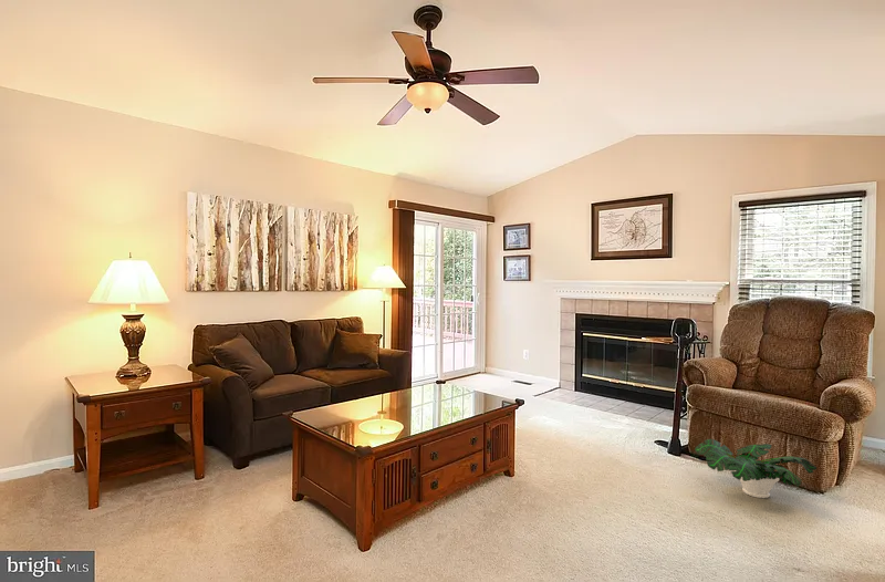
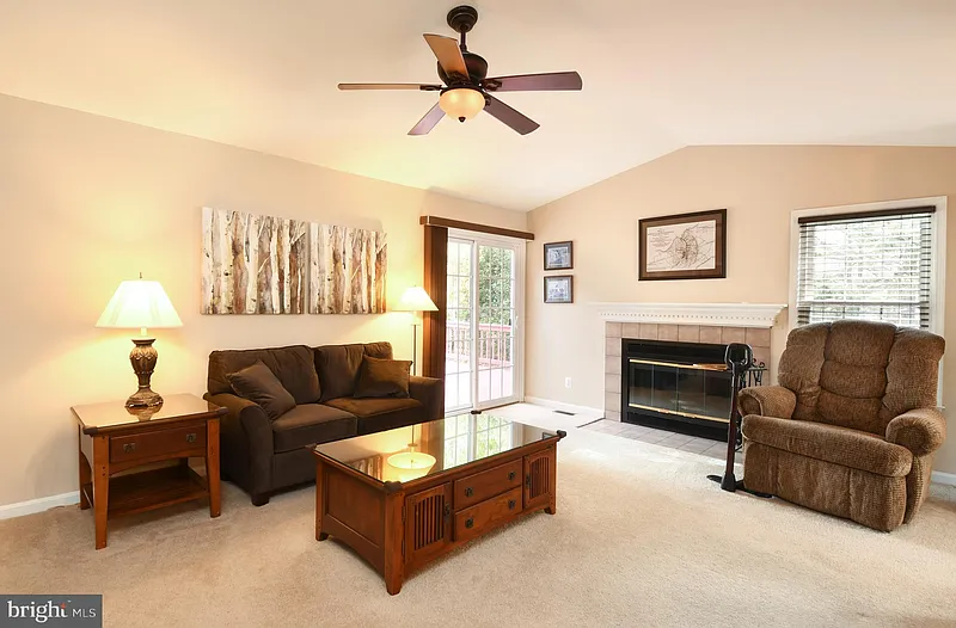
- potted plant (747, 471)
